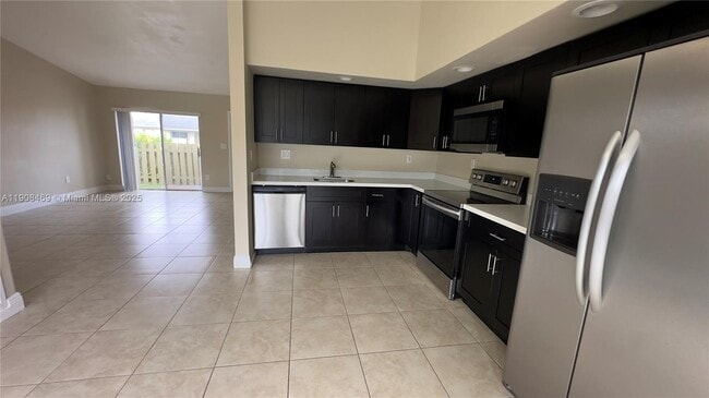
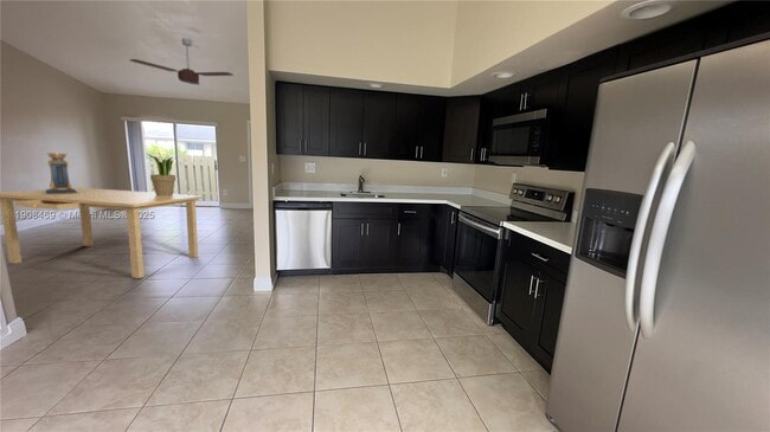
+ dining table (91, 231)
+ ceiling fan (187, 62)
+ pedestal (59, 173)
+ potted plant (161, 174)
